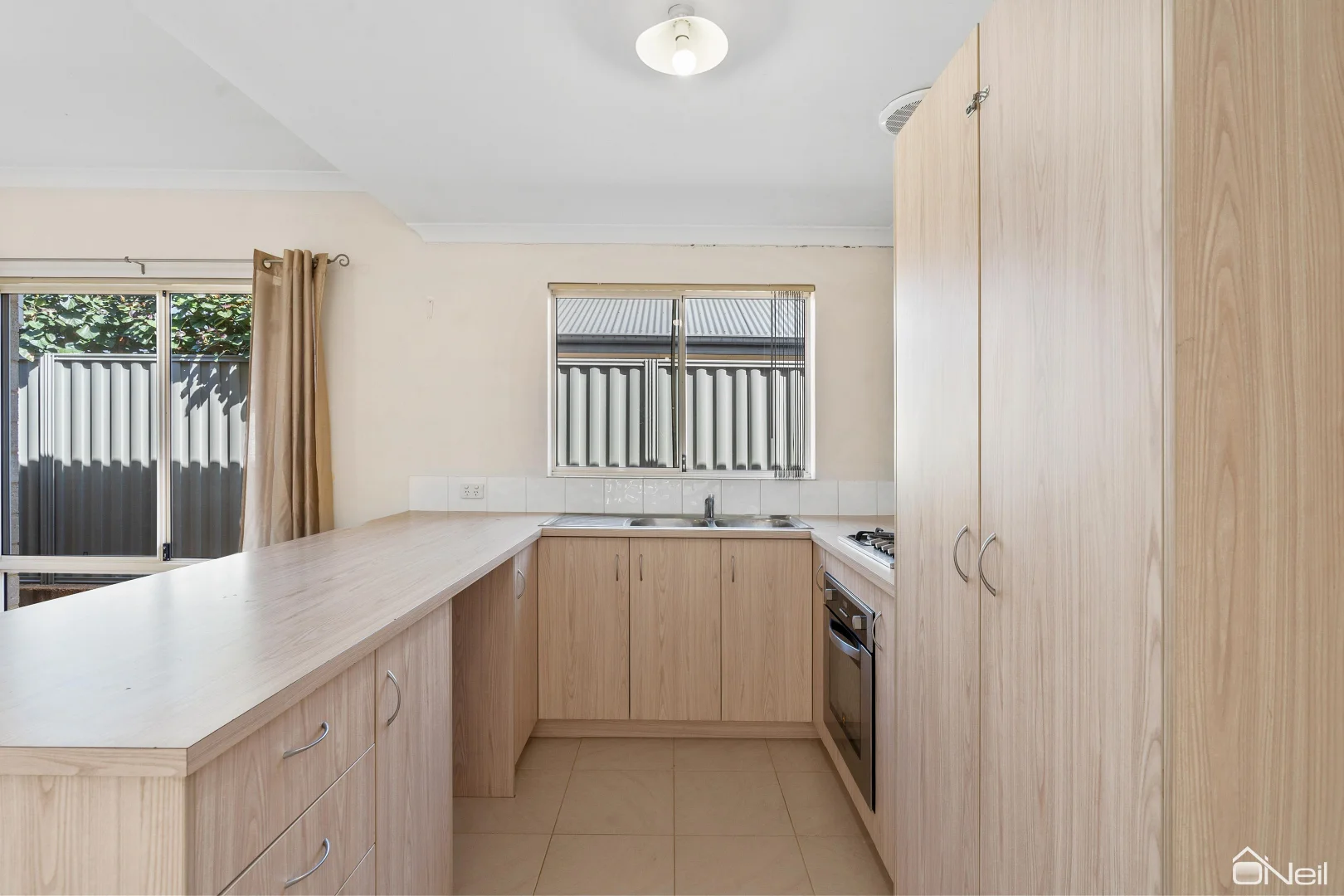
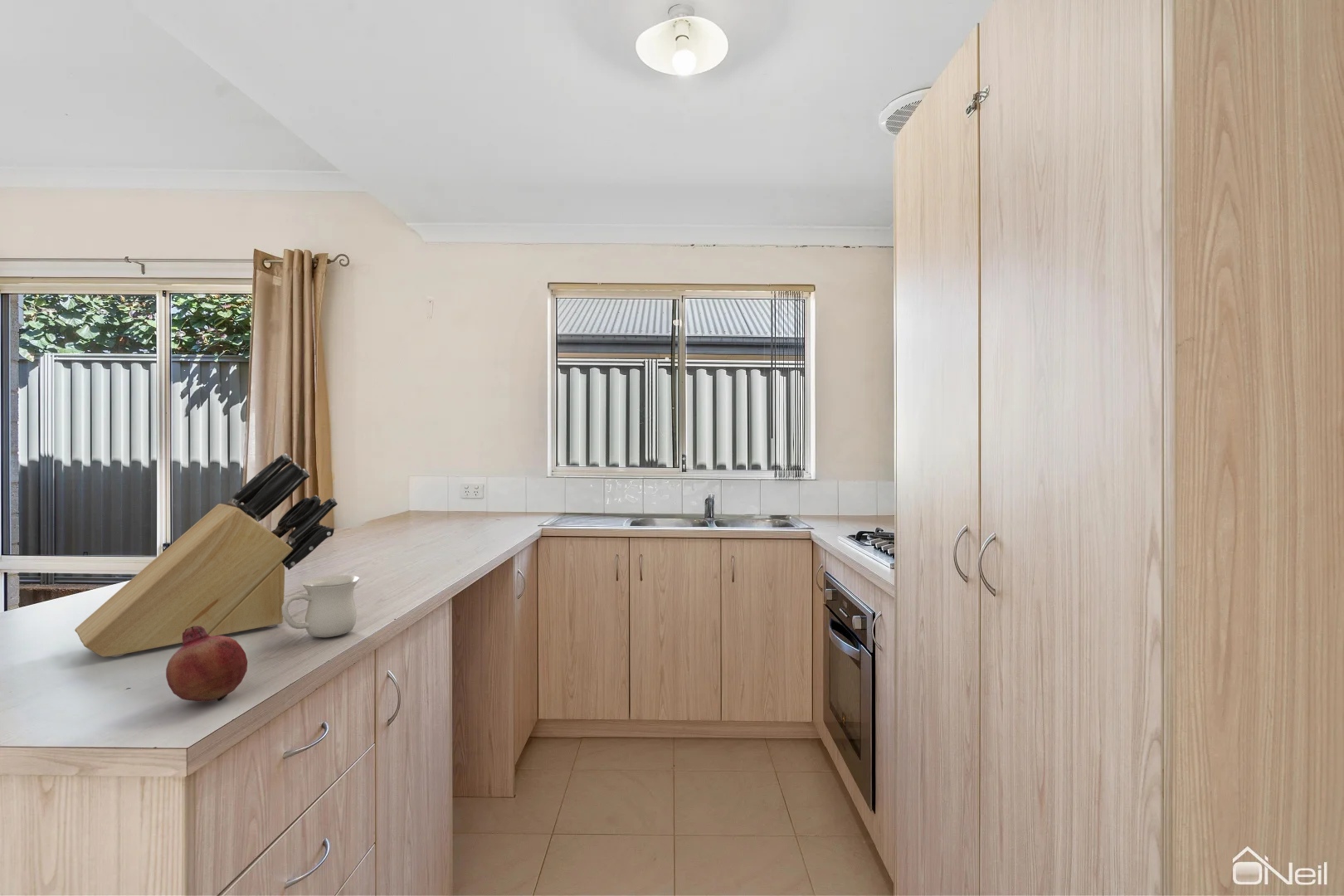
+ mug (320, 609)
+ fruit (207, 663)
+ knife block (220, 542)
